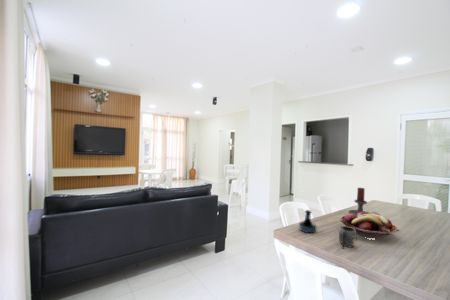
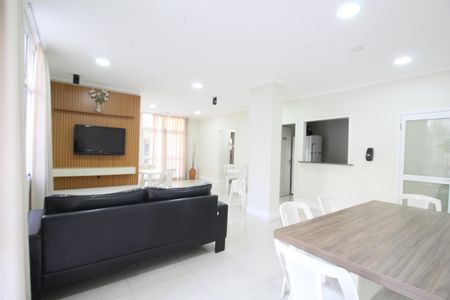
- candle holder (364, 202)
- fruit basket (367, 222)
- tequila bottle (307, 220)
- mug (346, 237)
